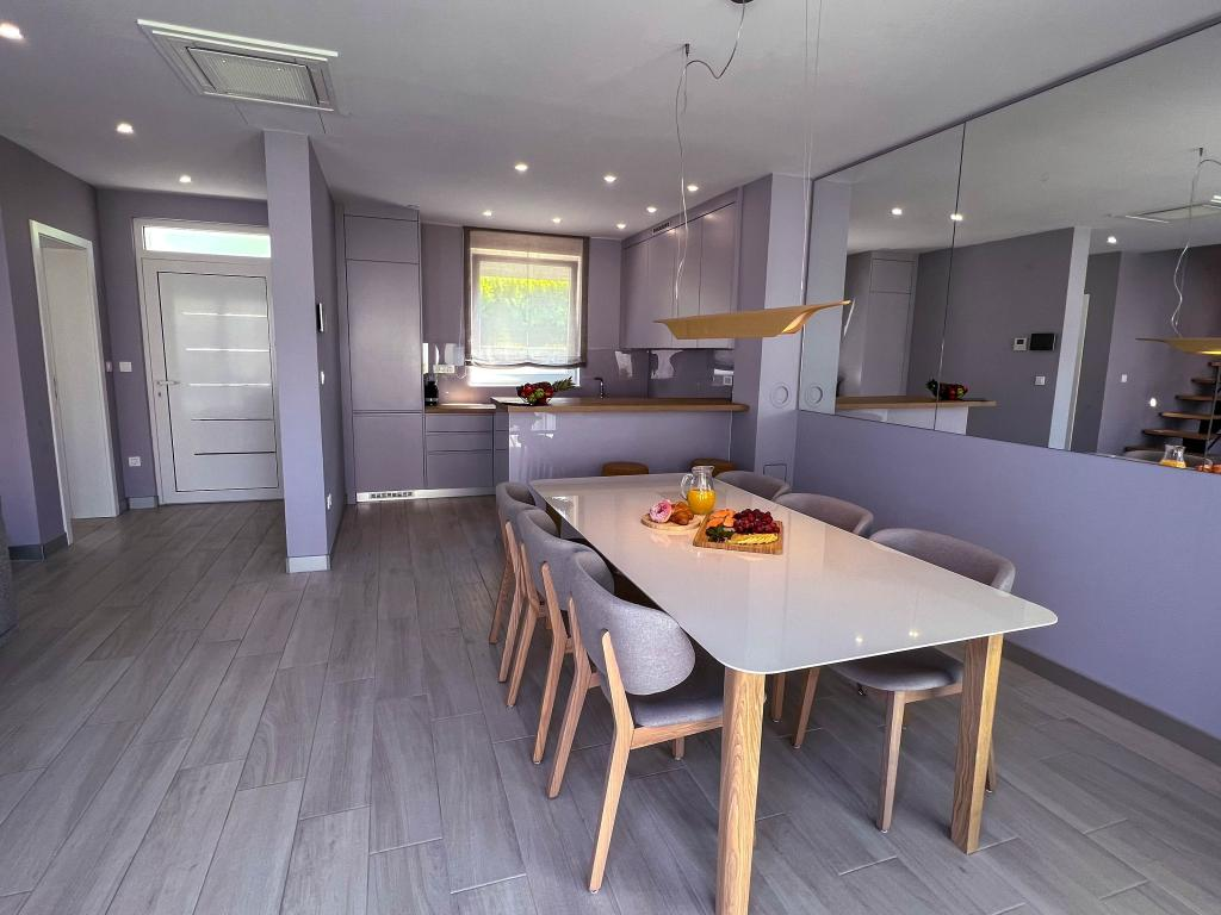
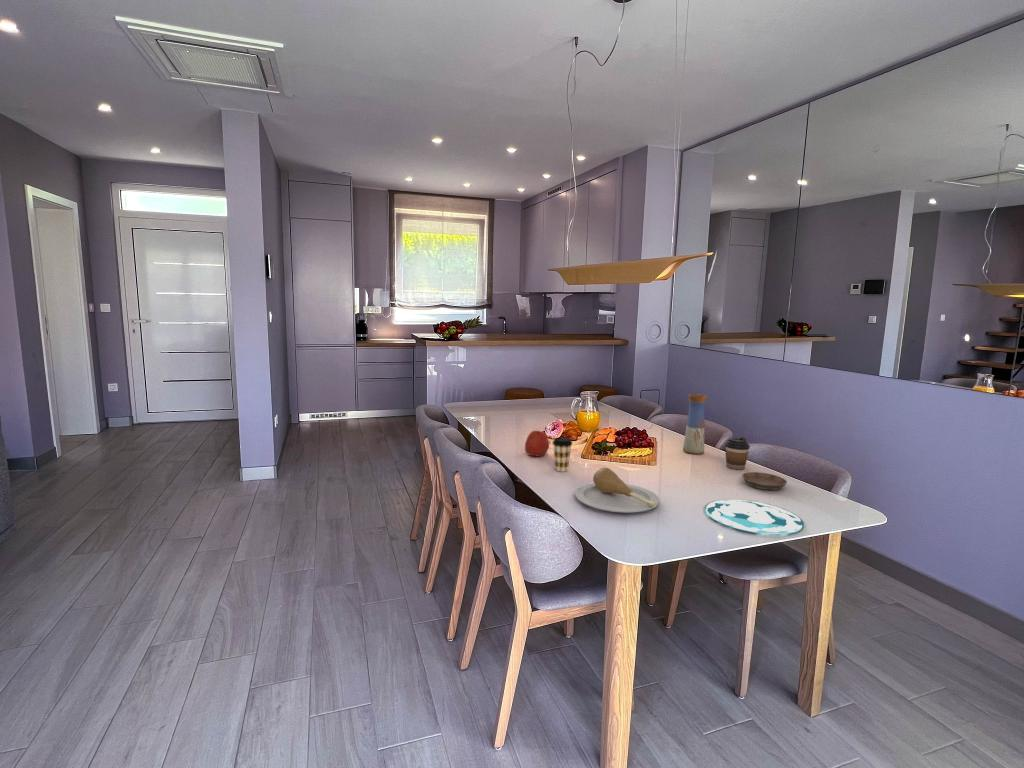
+ apple (536, 442)
+ plate (752, 511)
+ saucer (763, 481)
+ vase (695, 423)
+ plate (618, 487)
+ coffee cup (562, 454)
+ coffee cup (736, 452)
